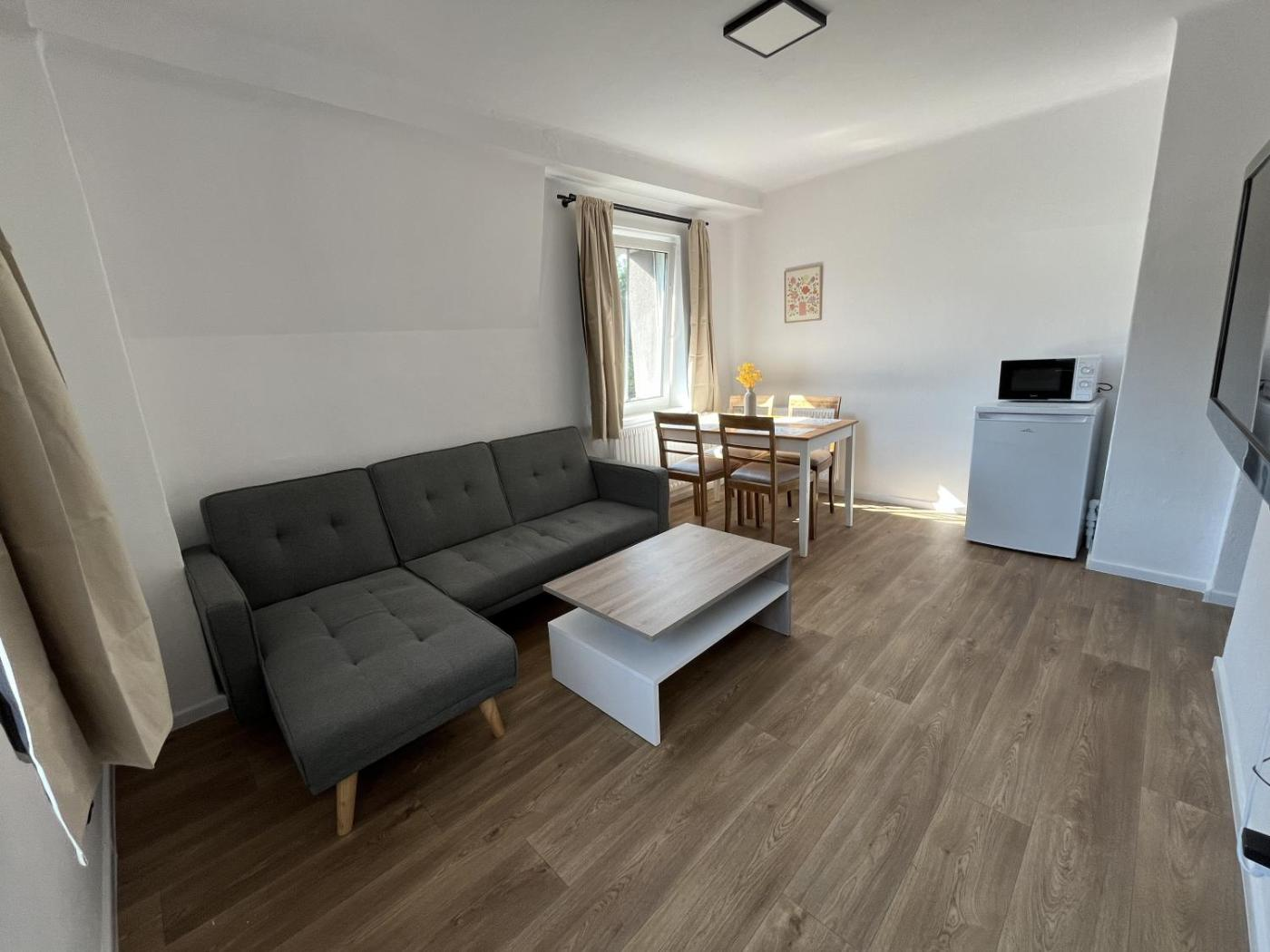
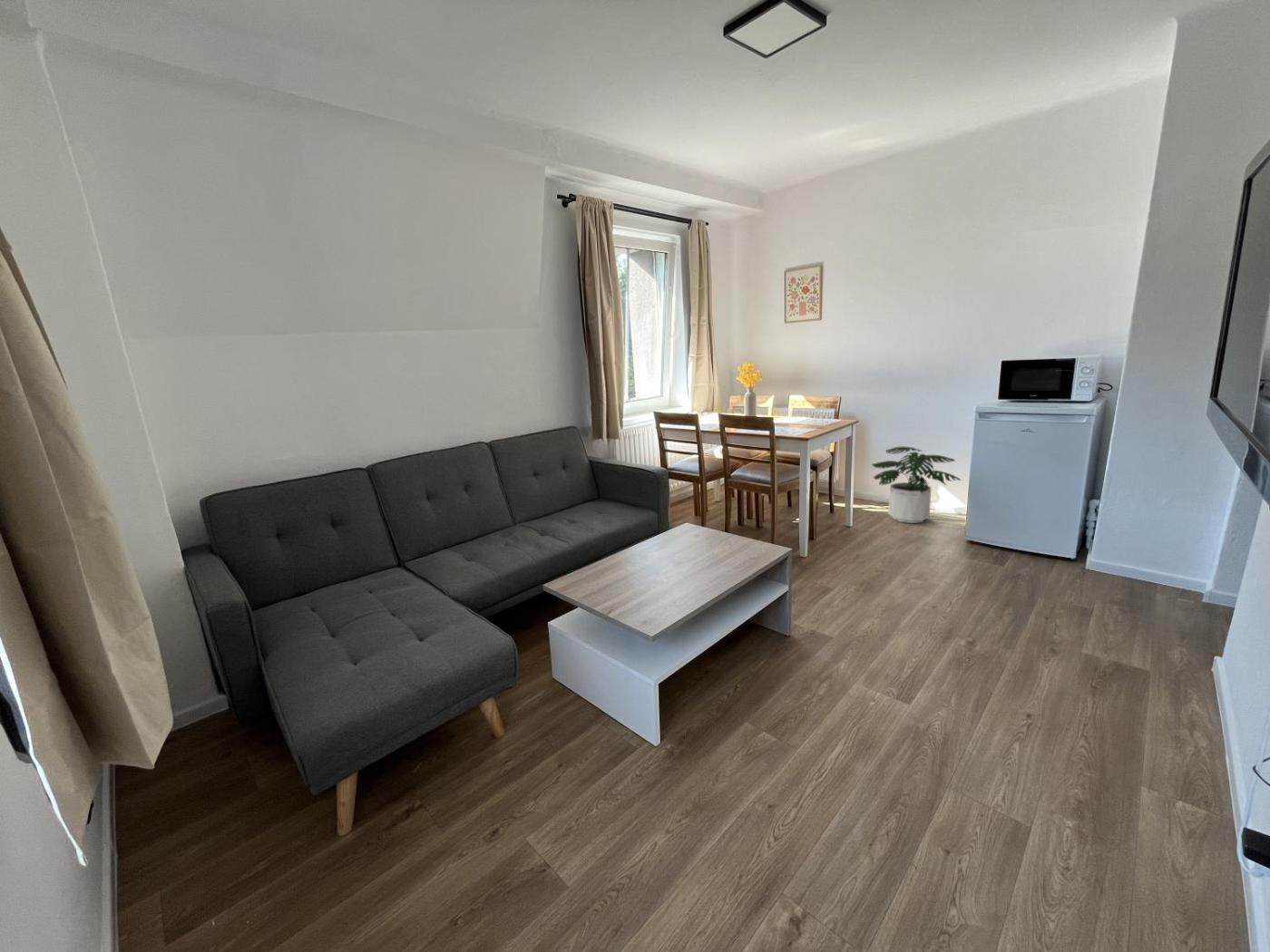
+ potted plant (912, 485)
